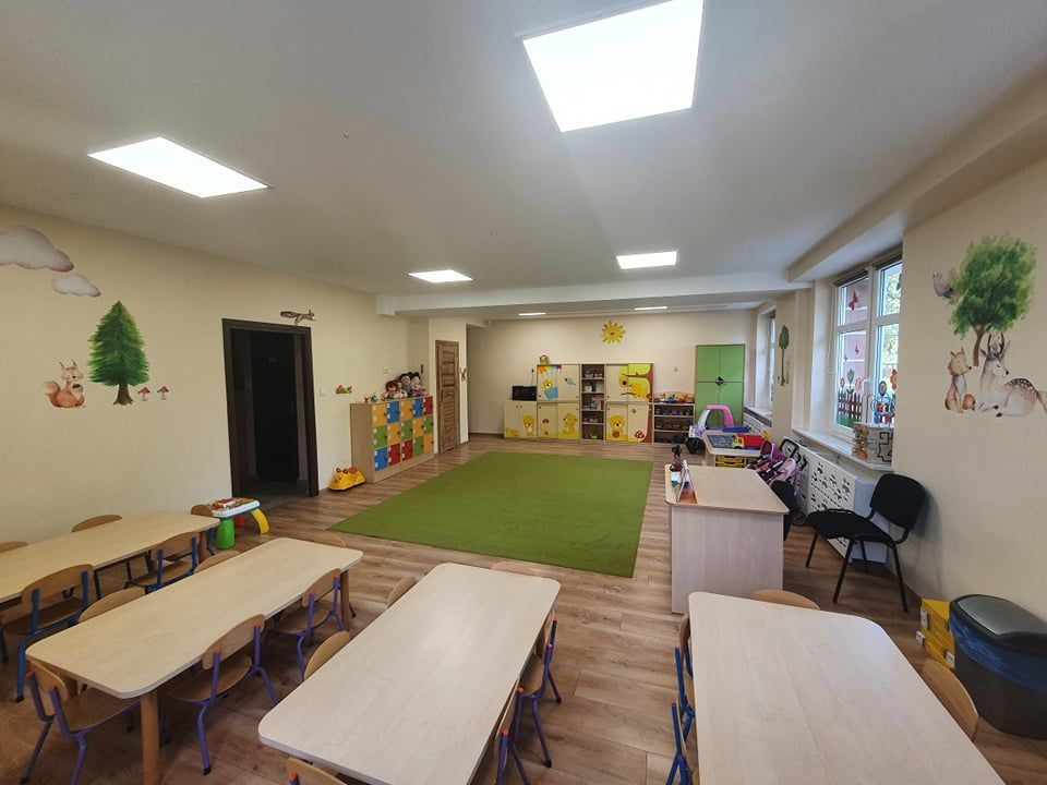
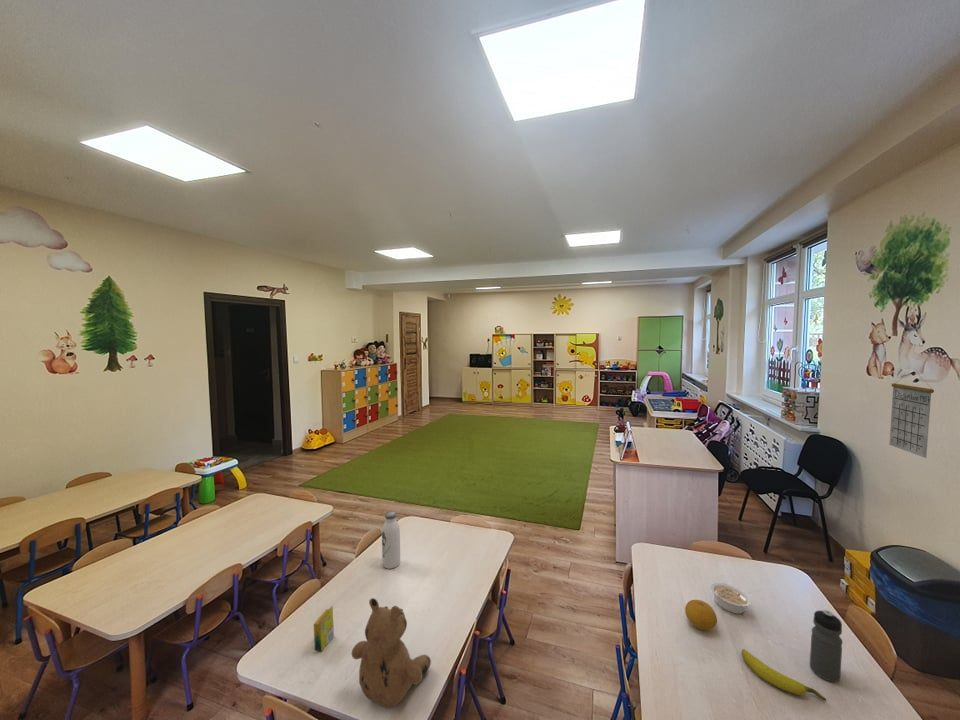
+ teddy bear (394, 638)
+ crayon box (324, 627)
+ water bottle (826, 642)
+ banana (777, 673)
+ calendar (909, 411)
+ water bottle (391, 538)
+ fruit (700, 614)
+ legume (731, 599)
